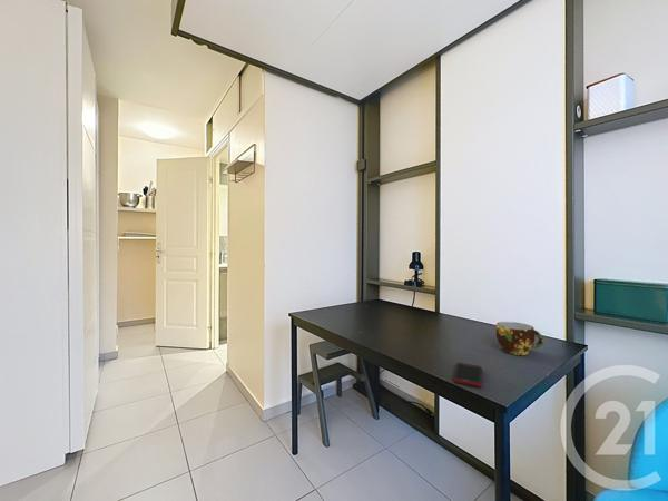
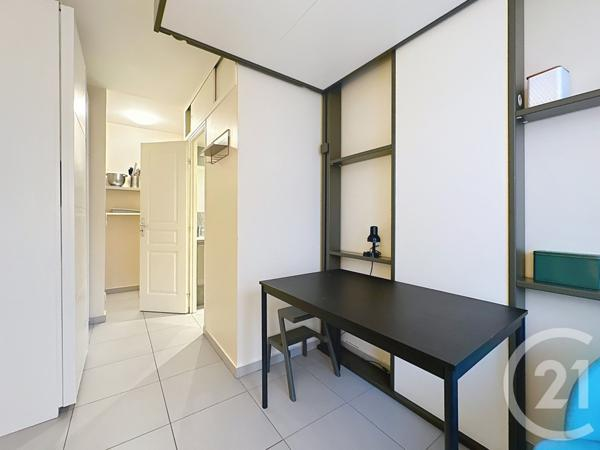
- cup (517, 338)
- cell phone (468, 373)
